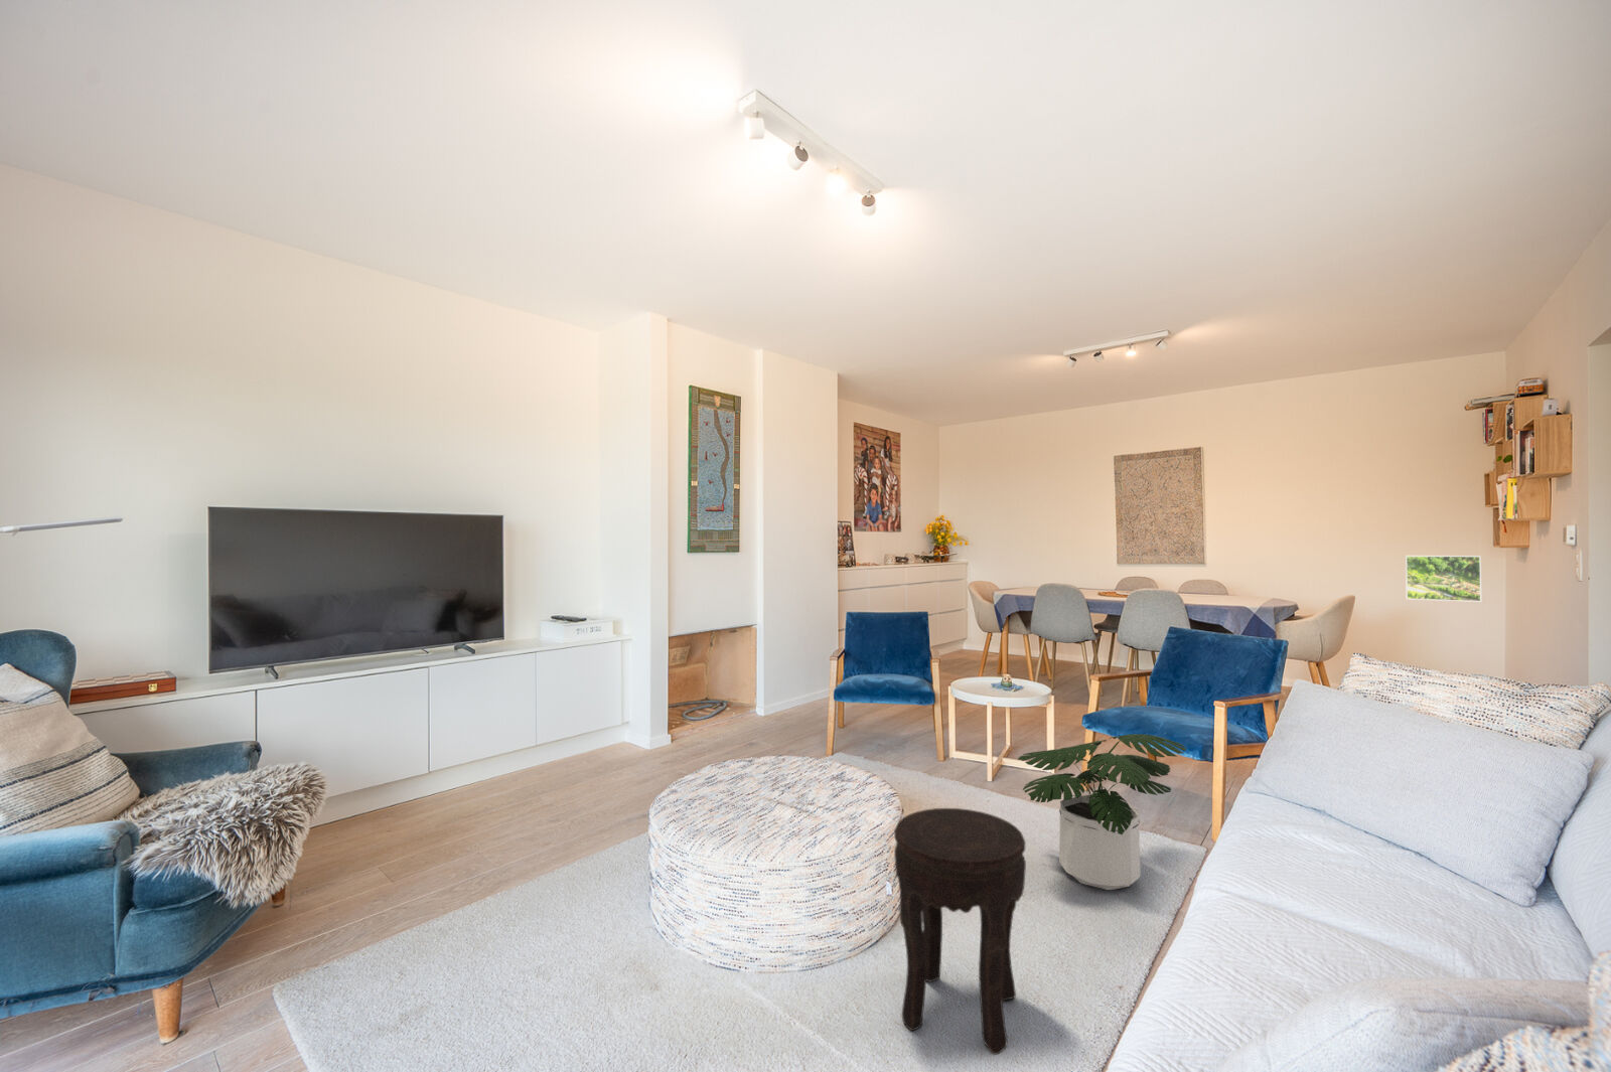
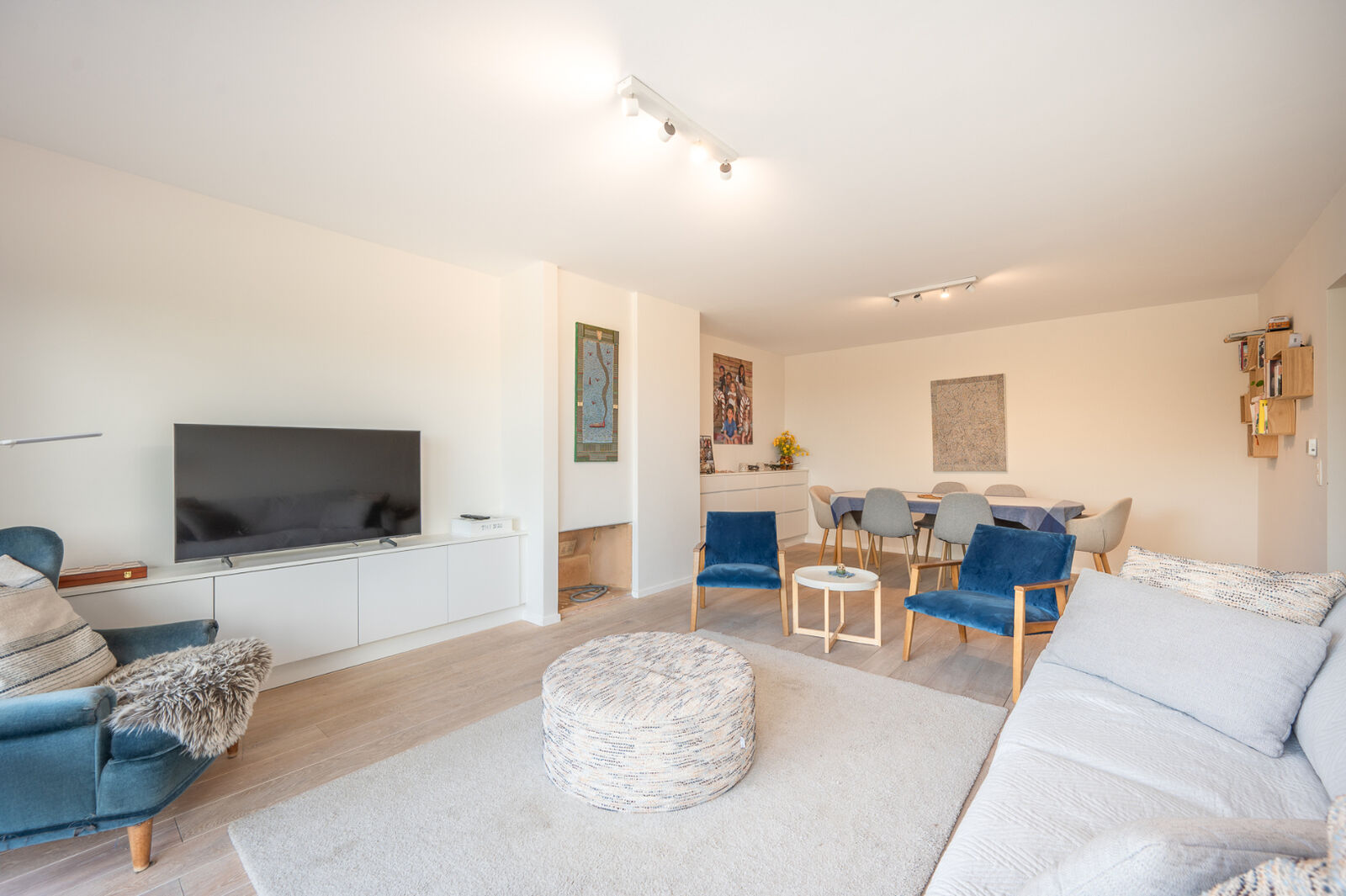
- side table (963, 912)
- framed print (1442, 578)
- potted plant (1093, 804)
